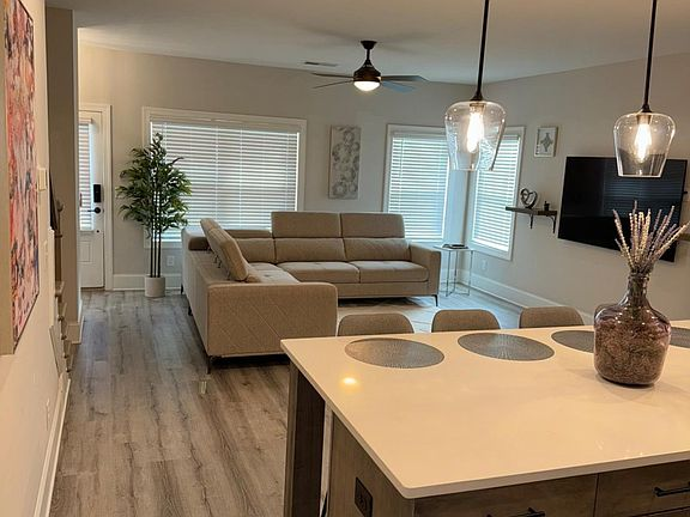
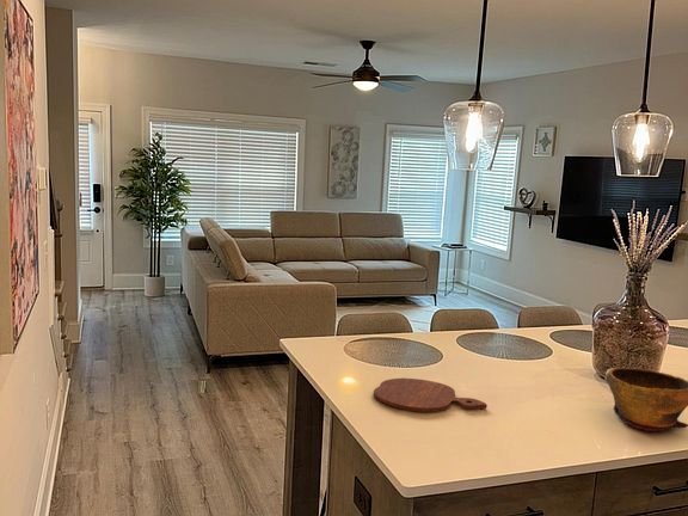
+ bowl (647, 398)
+ cutting board (430, 395)
